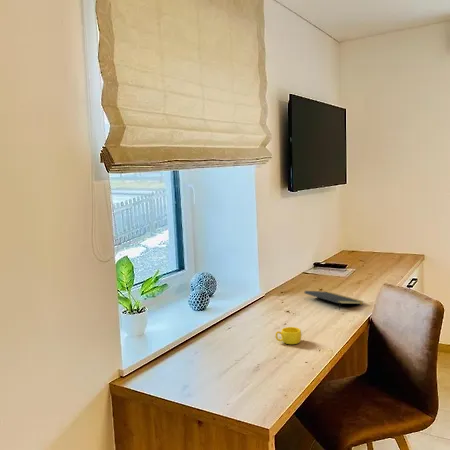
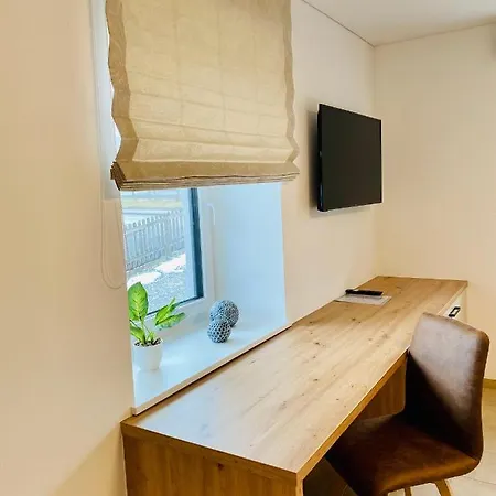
- notepad (333, 297)
- cup (288, 336)
